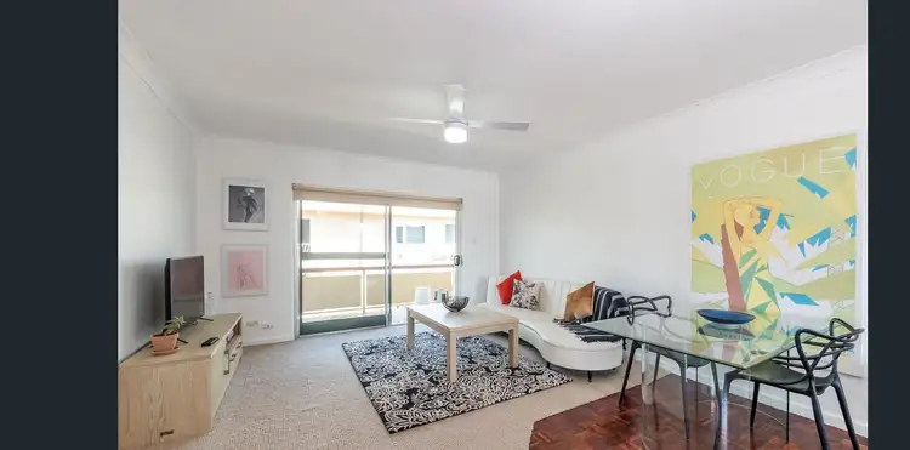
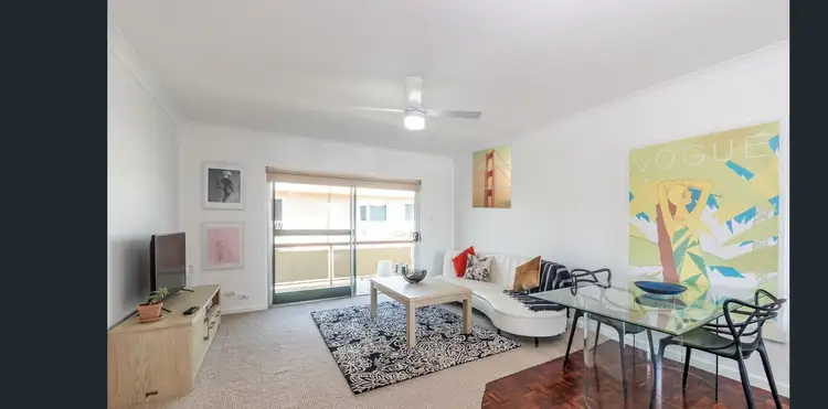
+ wall art (490, 177)
